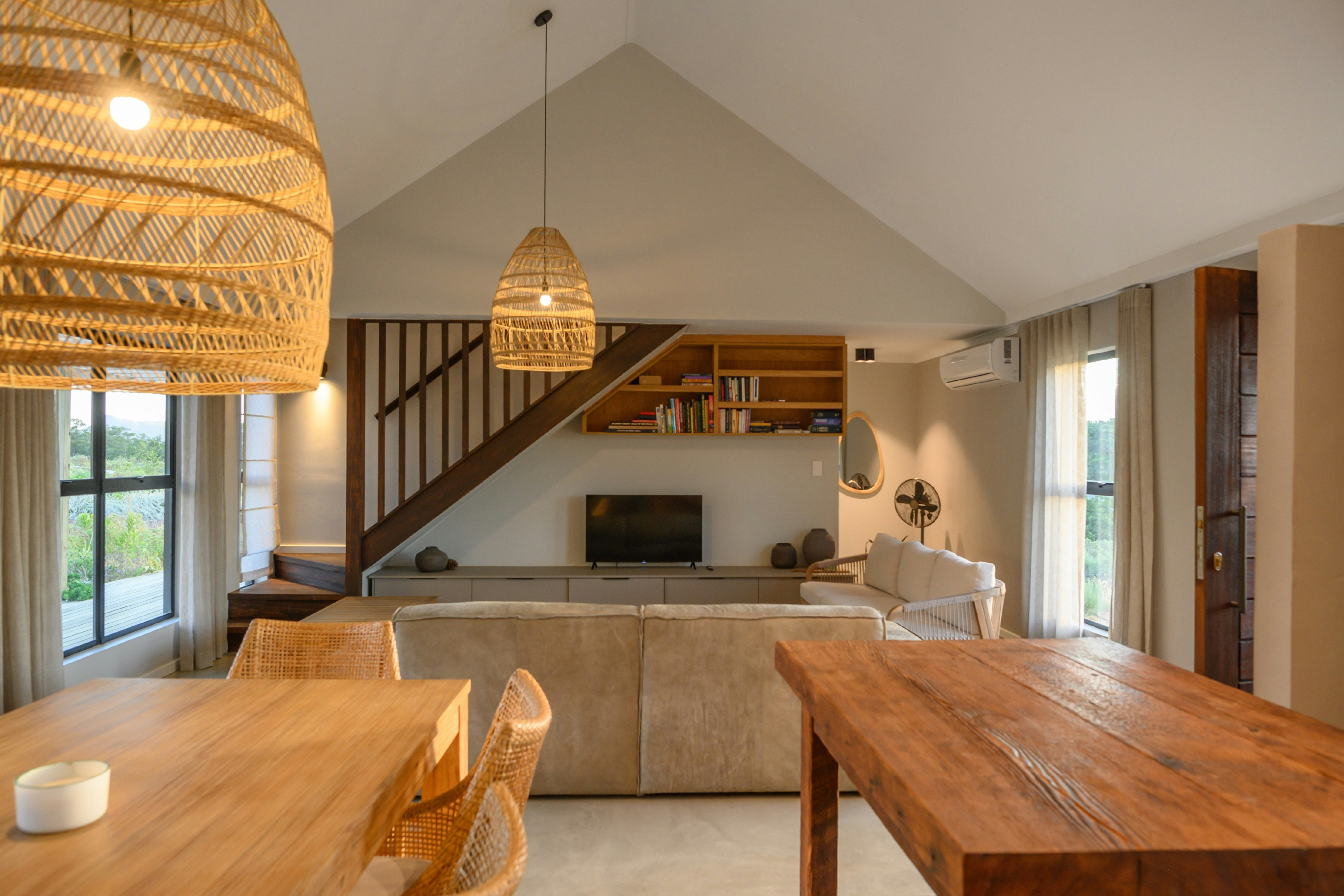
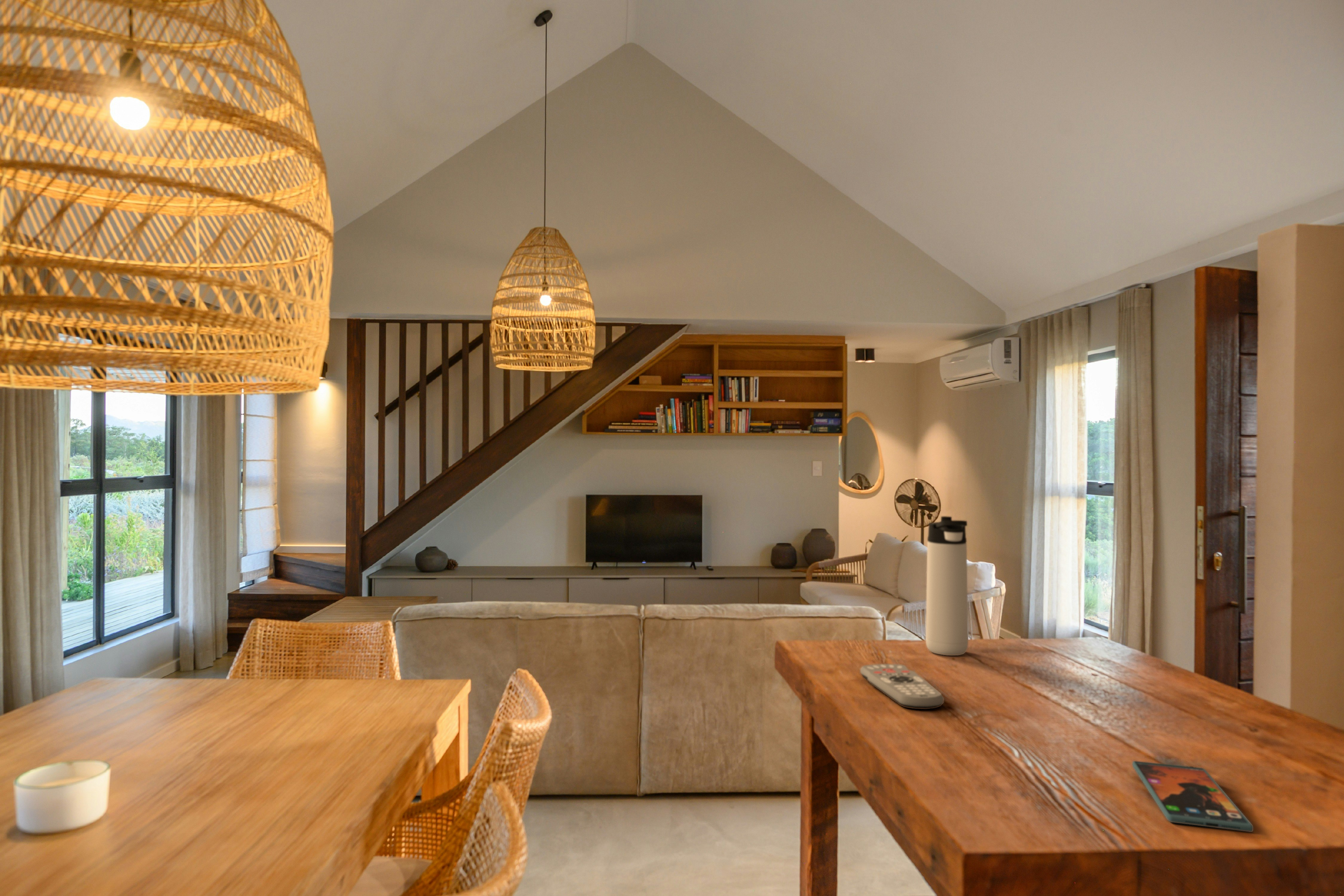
+ thermos bottle (949, 586)
+ remote control (902, 686)
+ smartphone (1187, 793)
